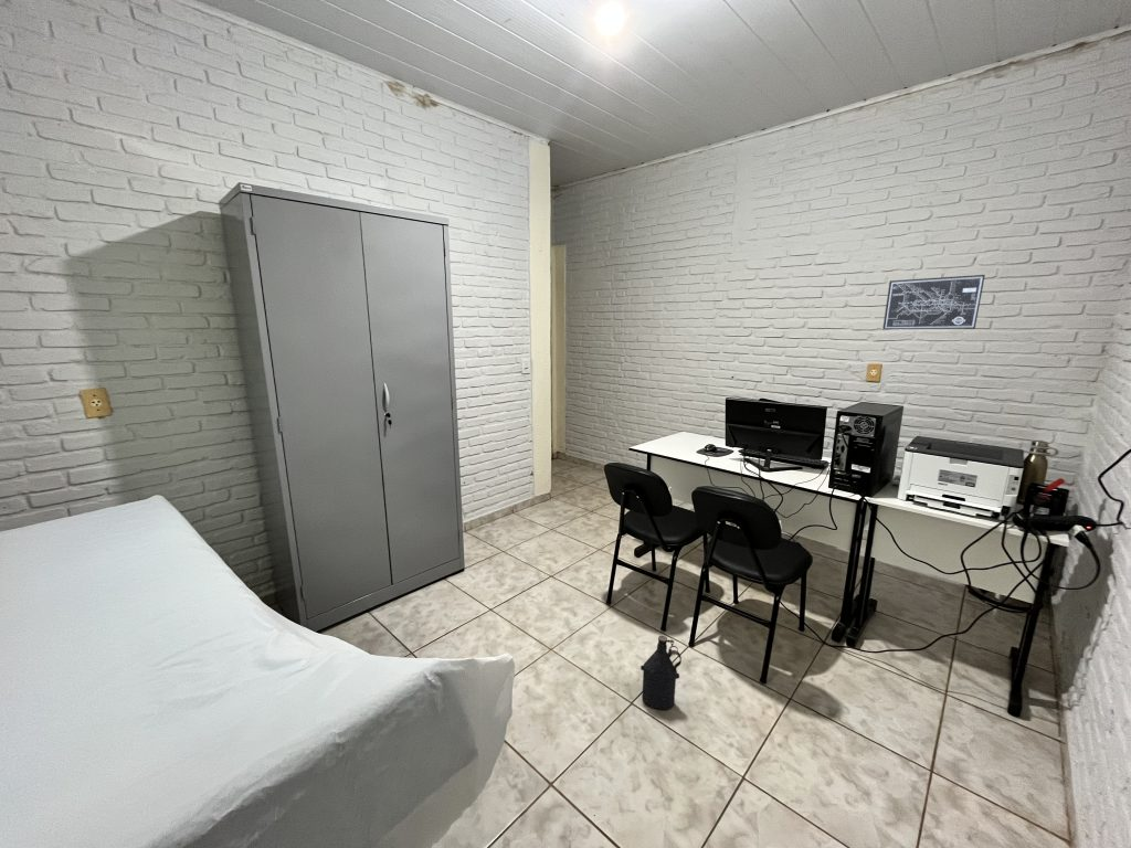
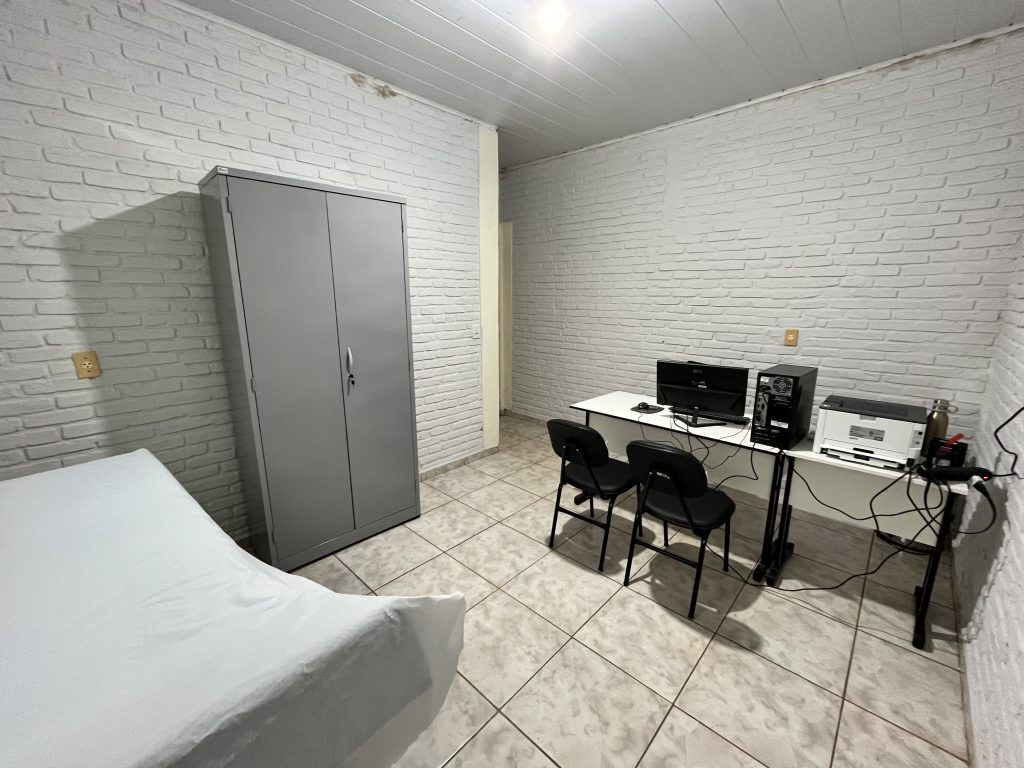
- bottle (660, 669)
- wall art (930, 304)
